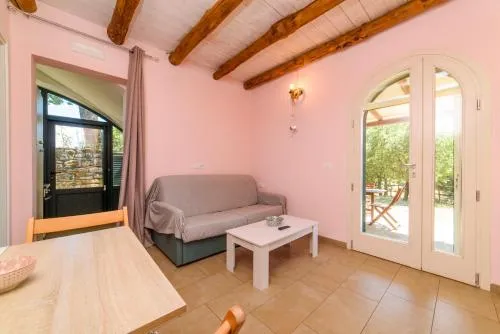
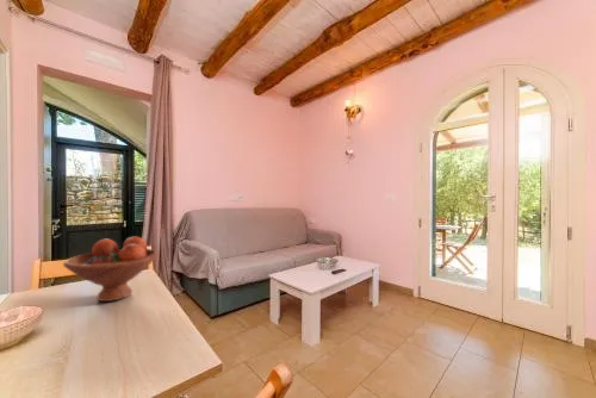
+ fruit bowl (114, 268)
